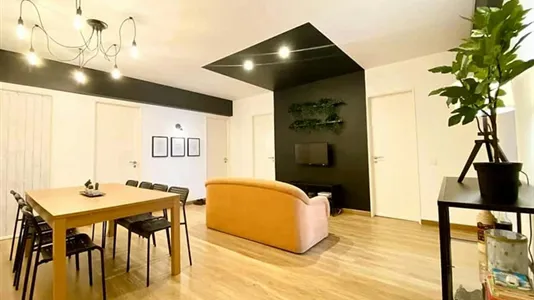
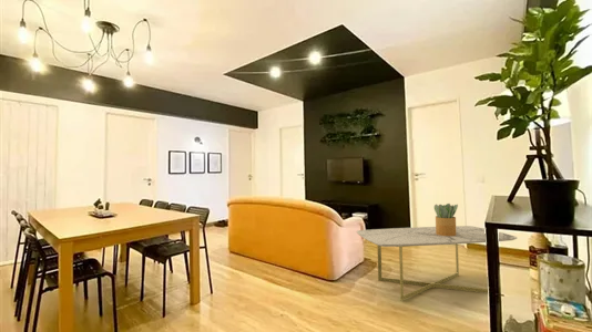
+ coffee table (431, 245)
+ potted plant (447, 218)
